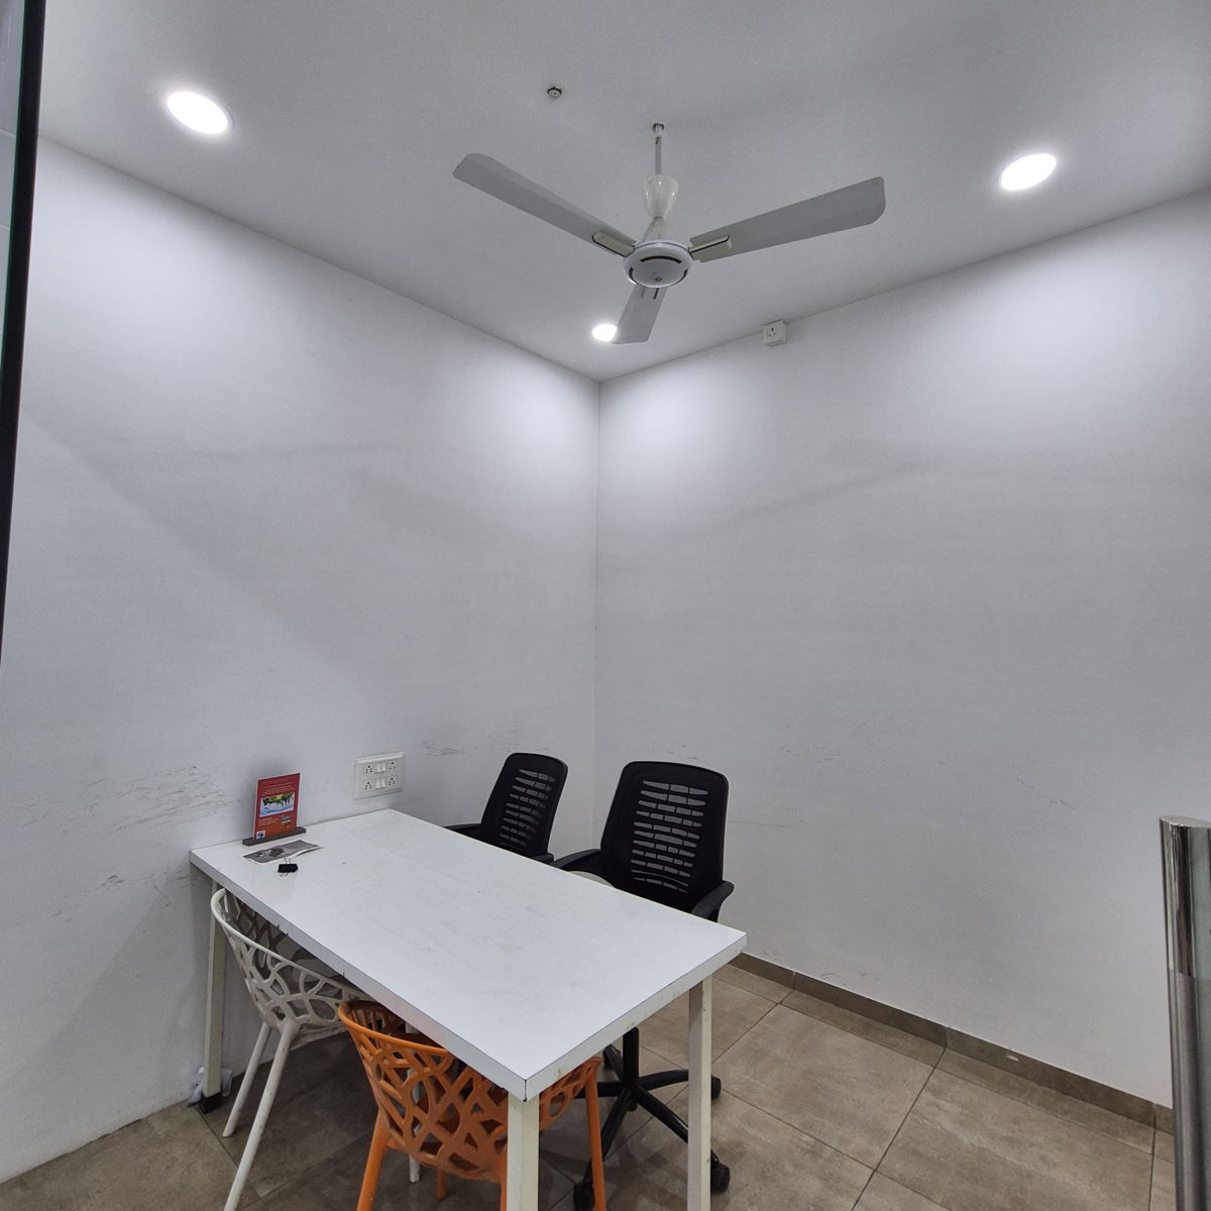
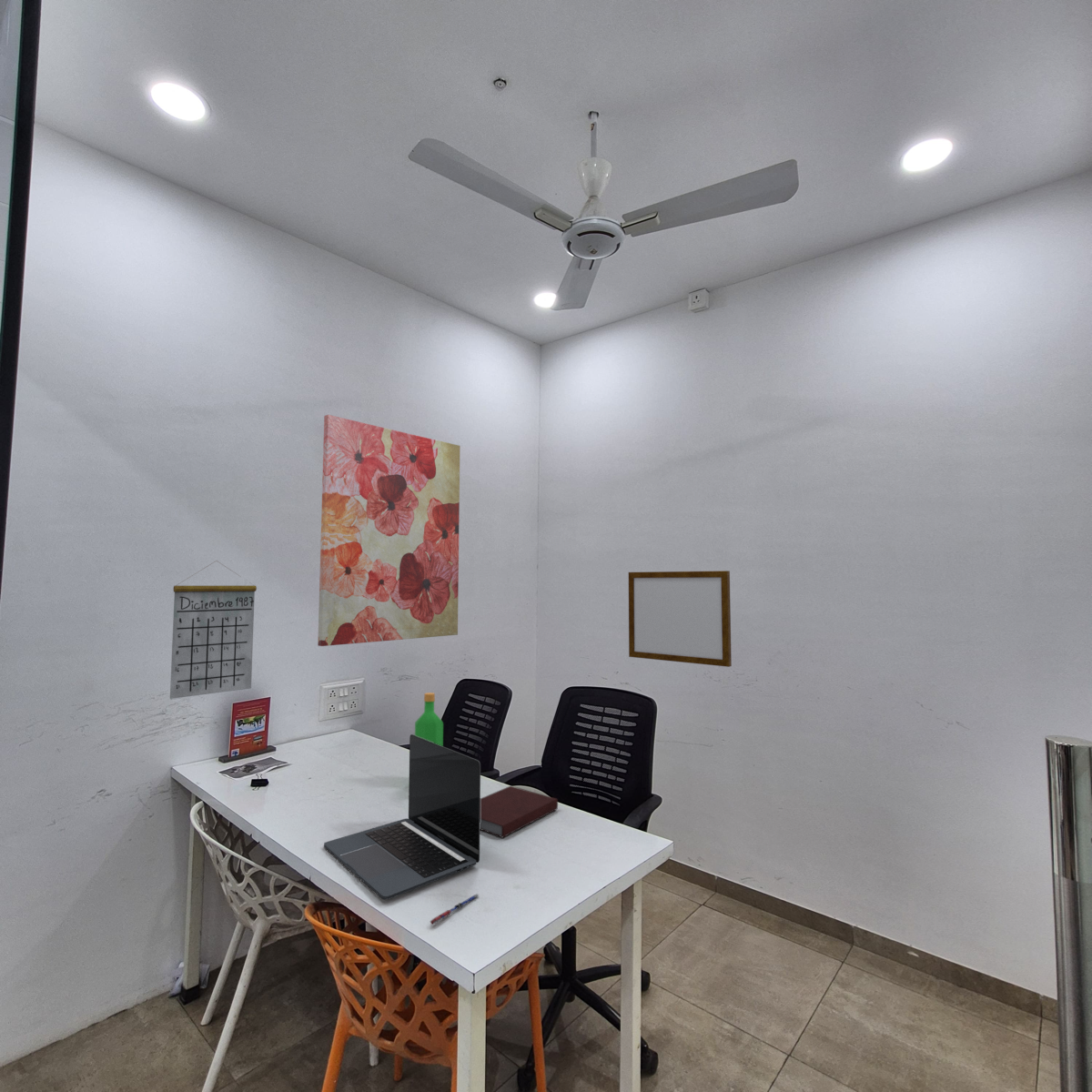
+ pen (455, 907)
+ notebook (507, 809)
+ calendar (215, 626)
+ wall art (397, 534)
+ bottle (429, 737)
+ laptop (409, 805)
+ writing board (676, 616)
